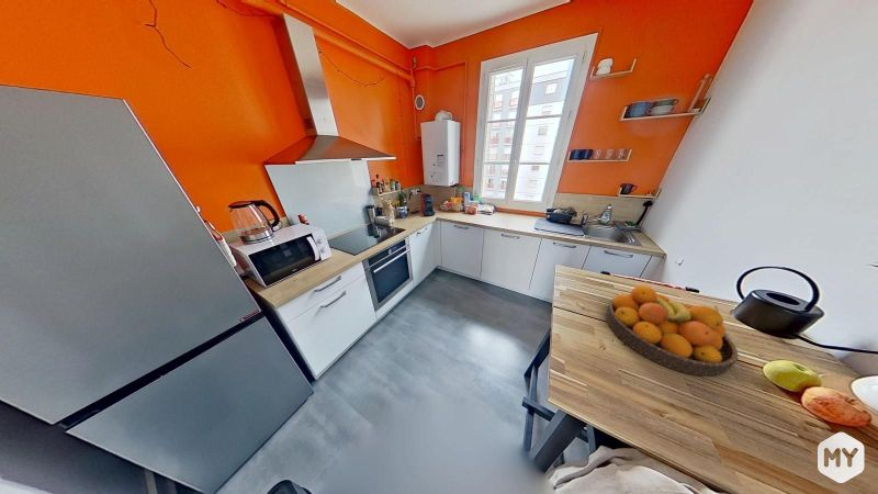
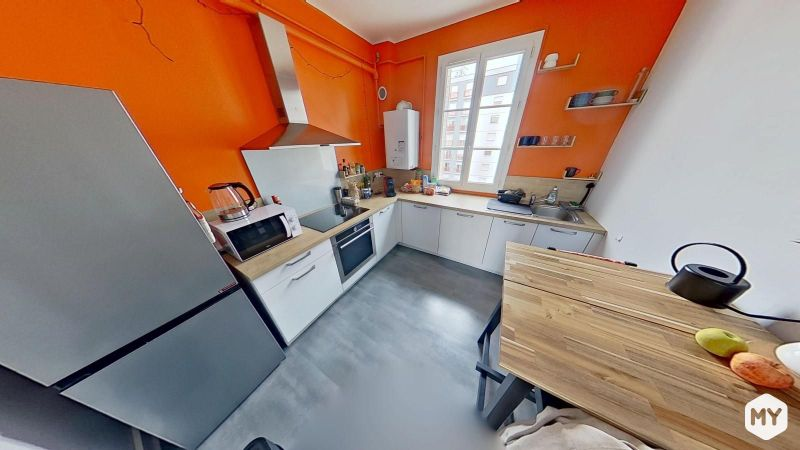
- fruit bowl (668, 318)
